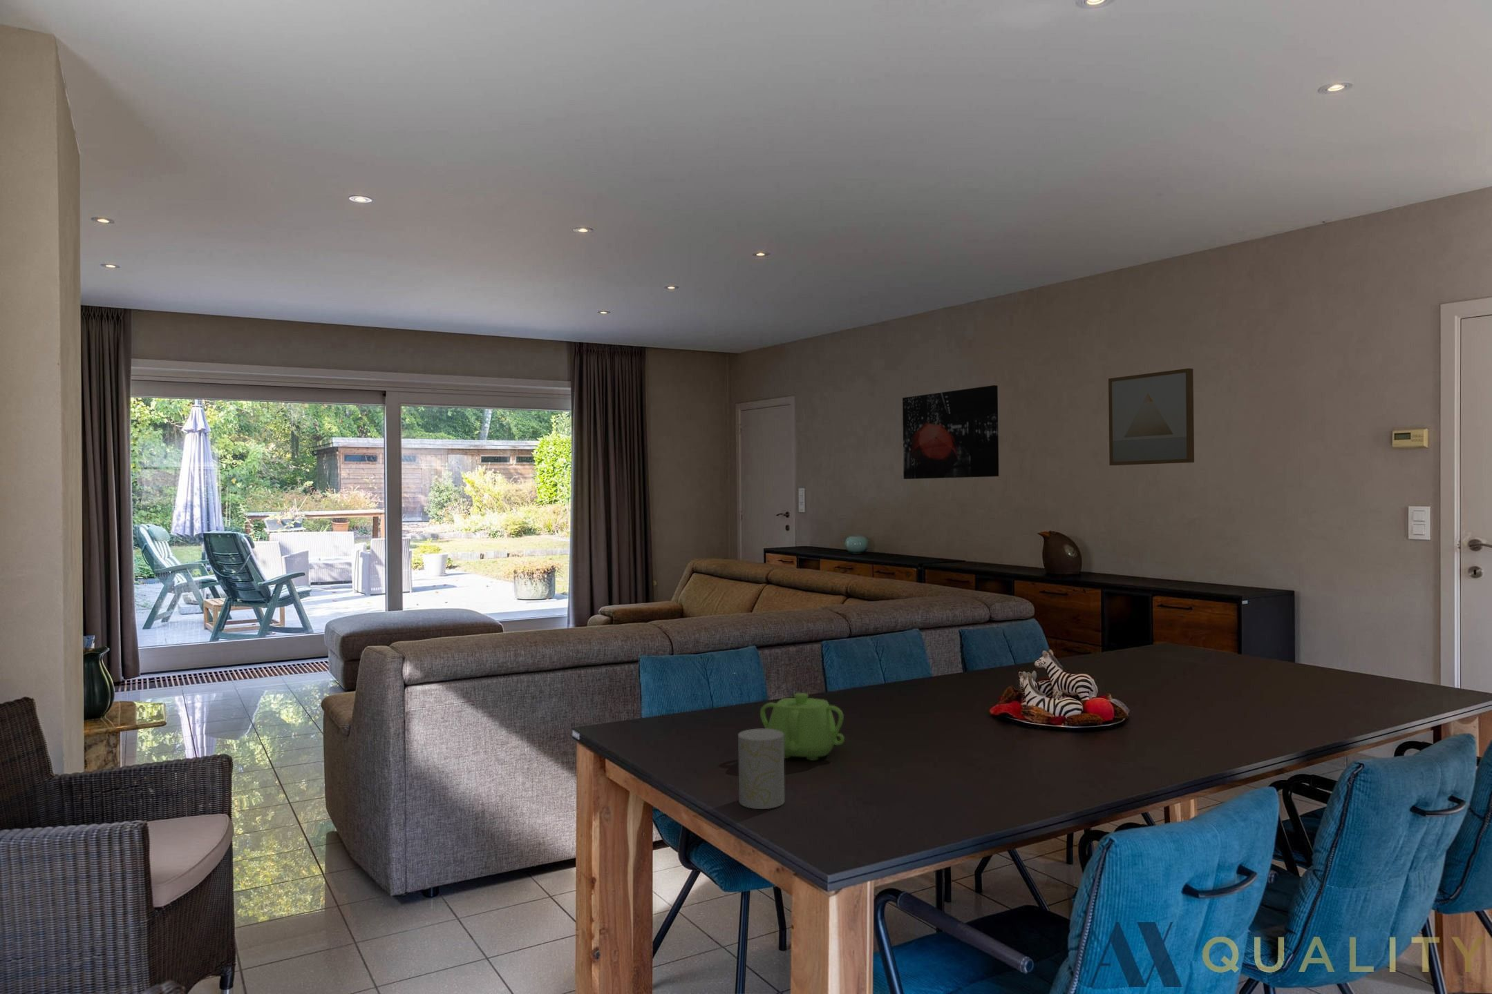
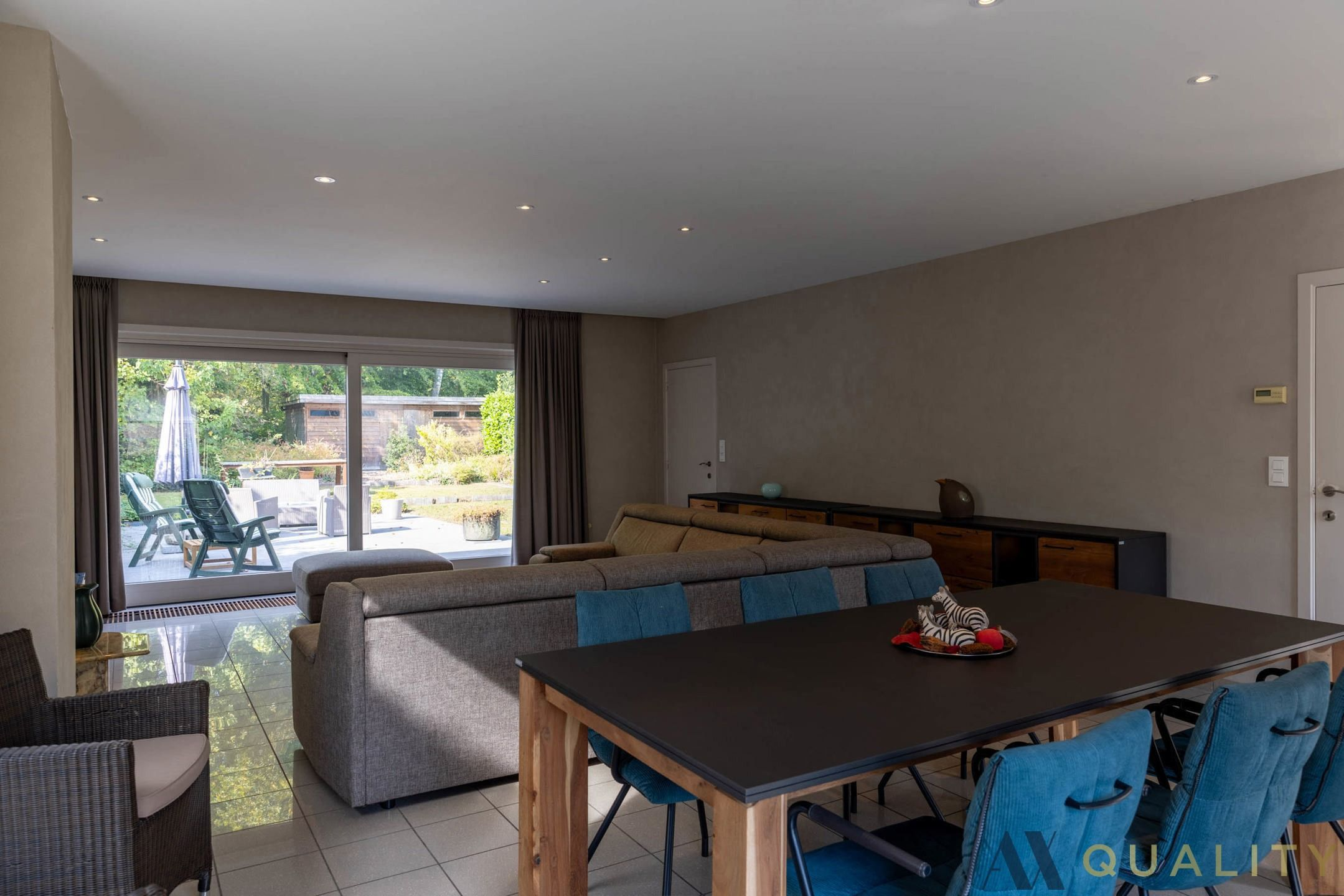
- teapot (803, 722)
- wall art (1149, 418)
- wall art (947, 435)
- cup (760, 768)
